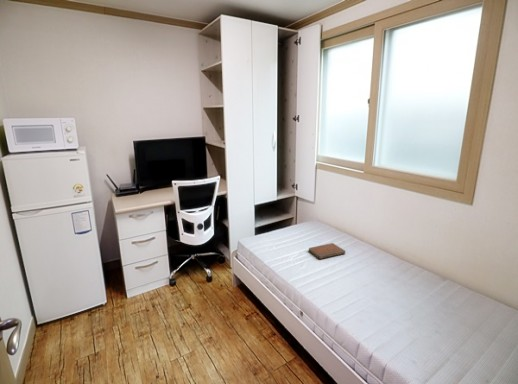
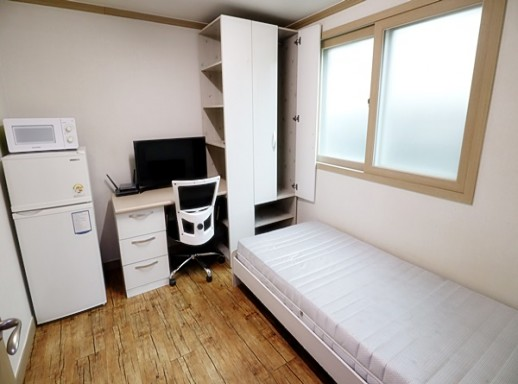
- notebook (326, 250)
